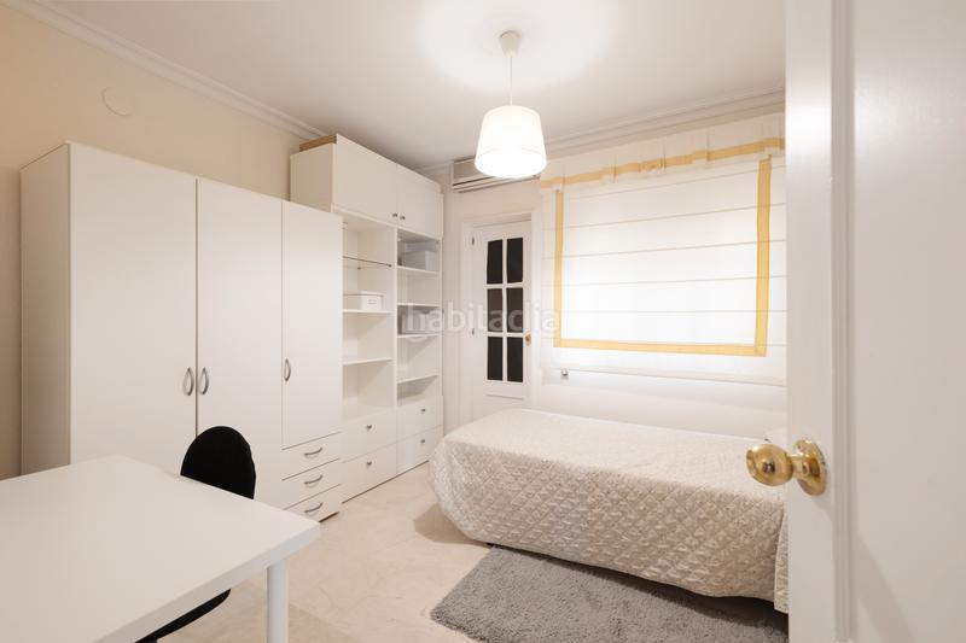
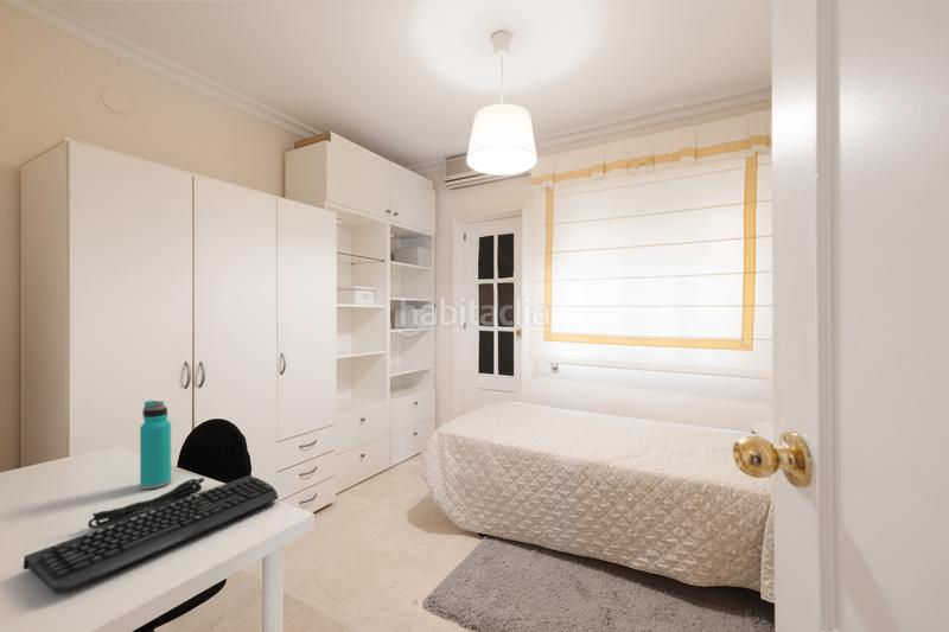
+ keyboard (163, 513)
+ water bottle (155, 442)
